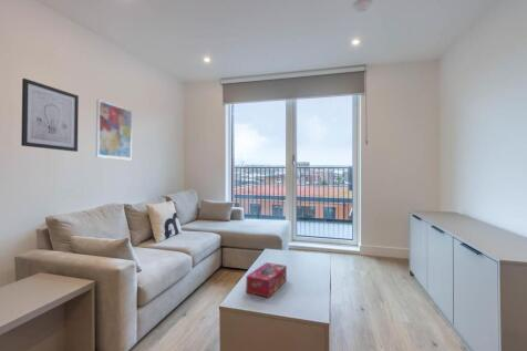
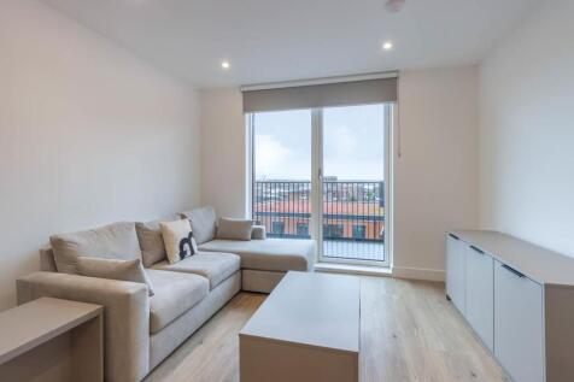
- wall art (115, 132)
- wall art (52, 117)
- tissue box (267, 278)
